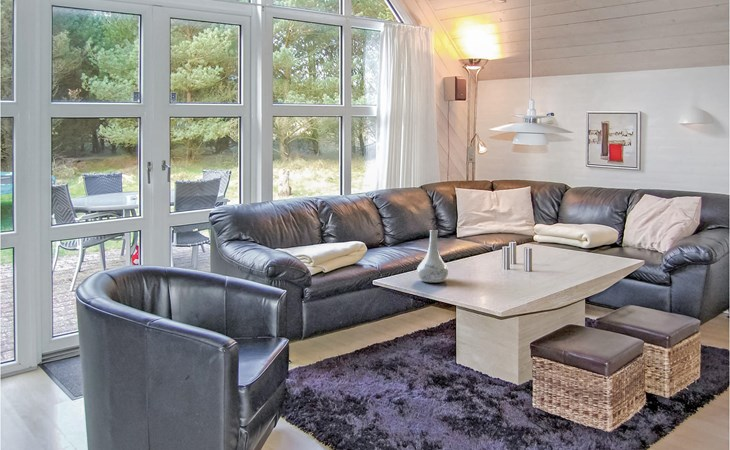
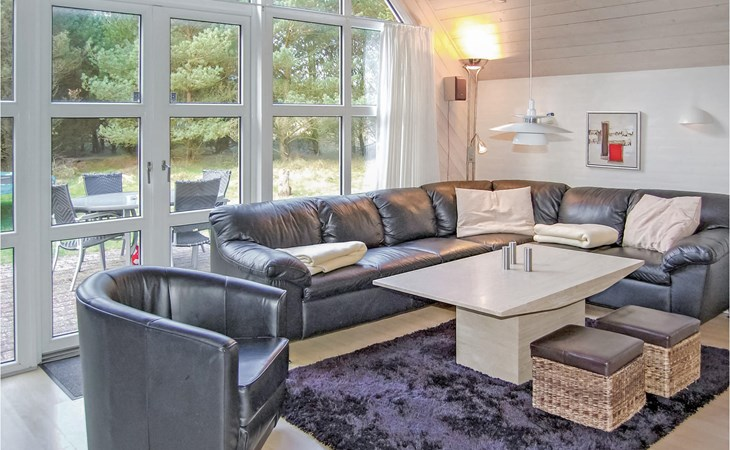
- vase (432, 255)
